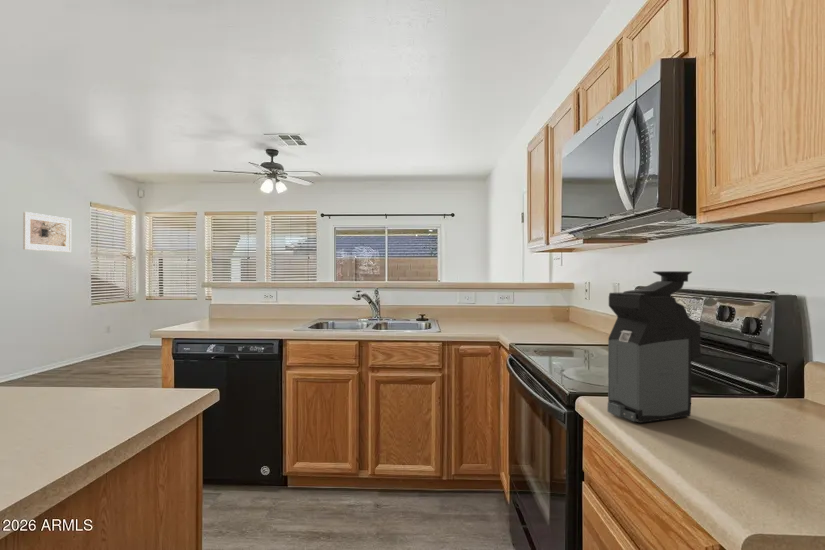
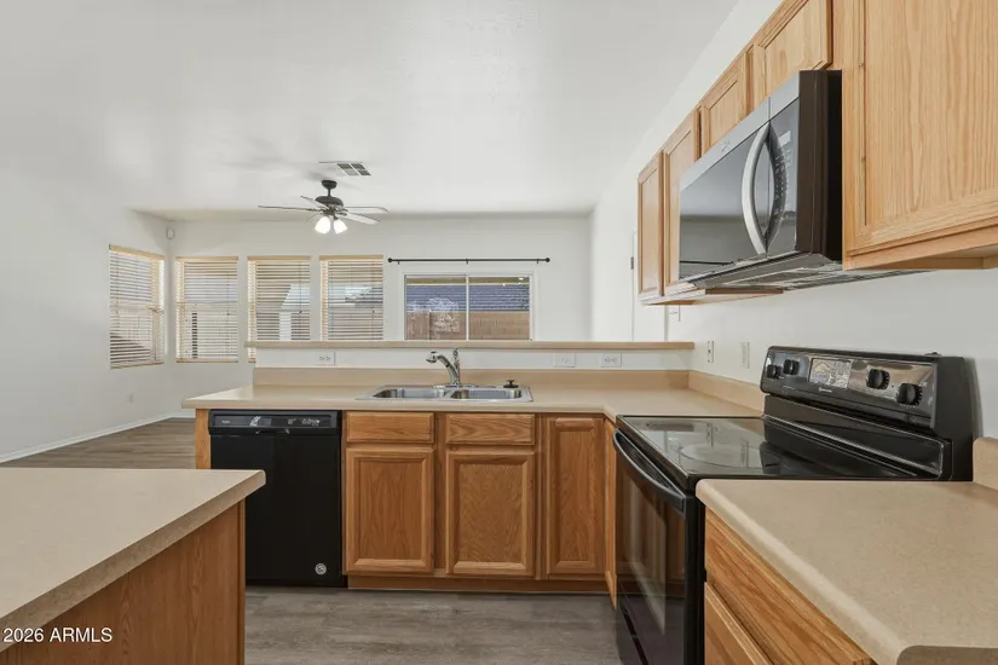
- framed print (48, 233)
- coffee maker (652, 342)
